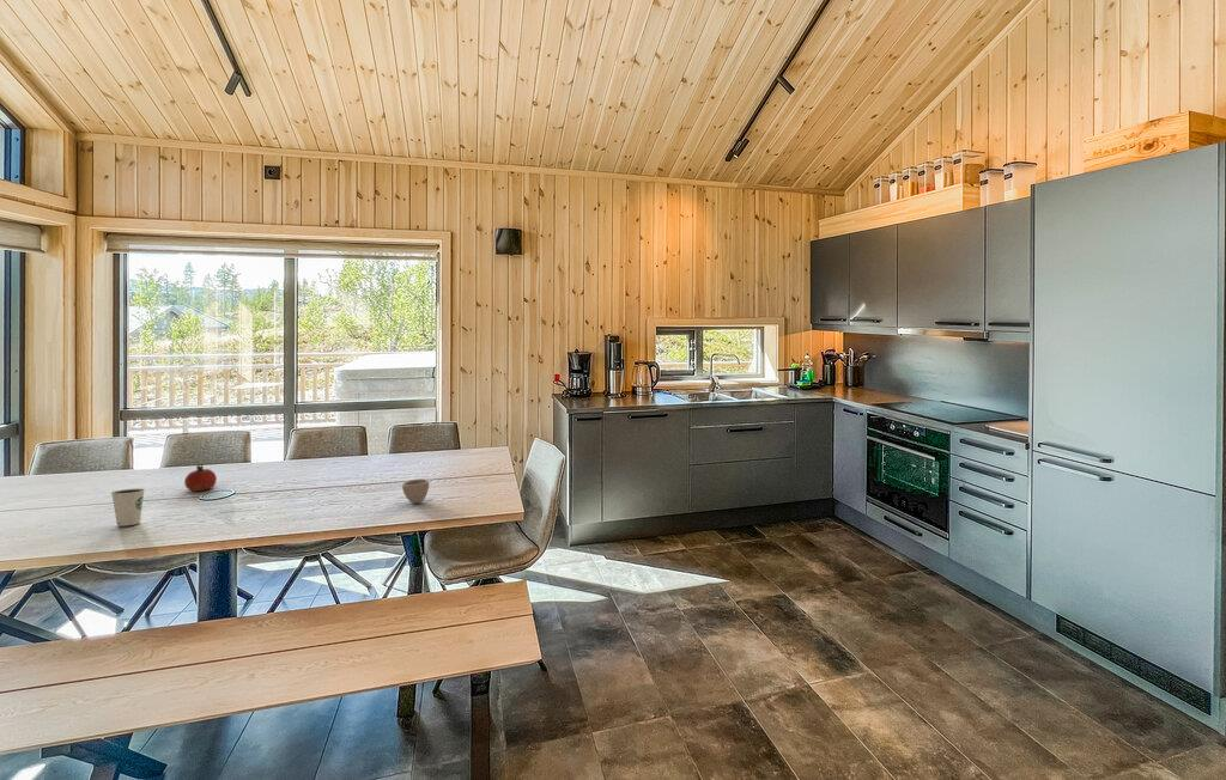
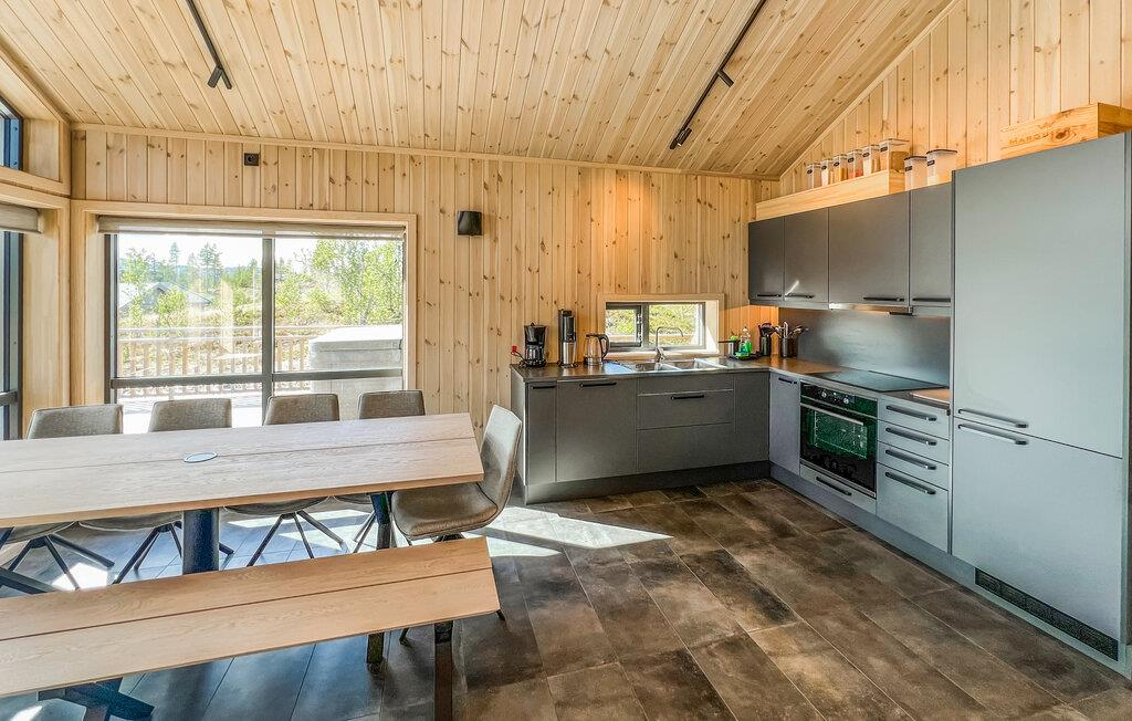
- cup (417, 490)
- dixie cup (128, 507)
- fruit (200, 476)
